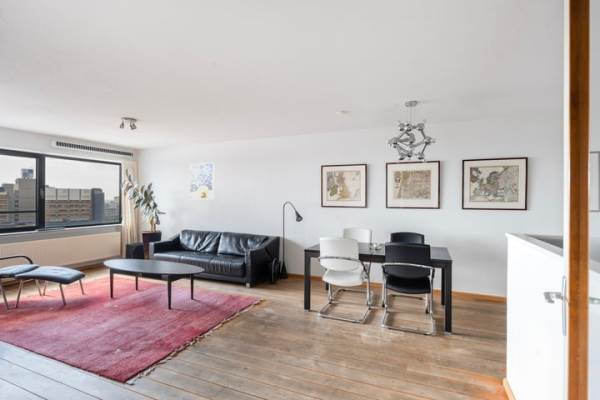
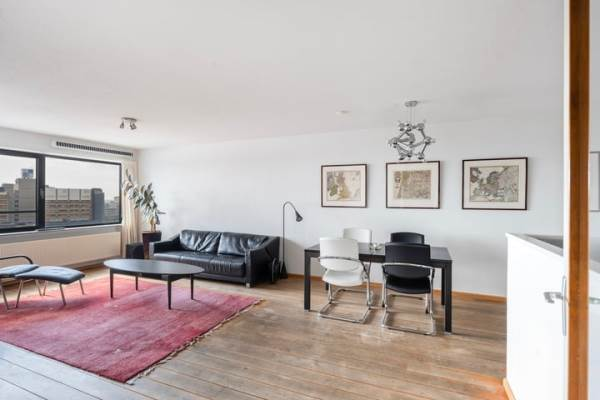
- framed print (201, 181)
